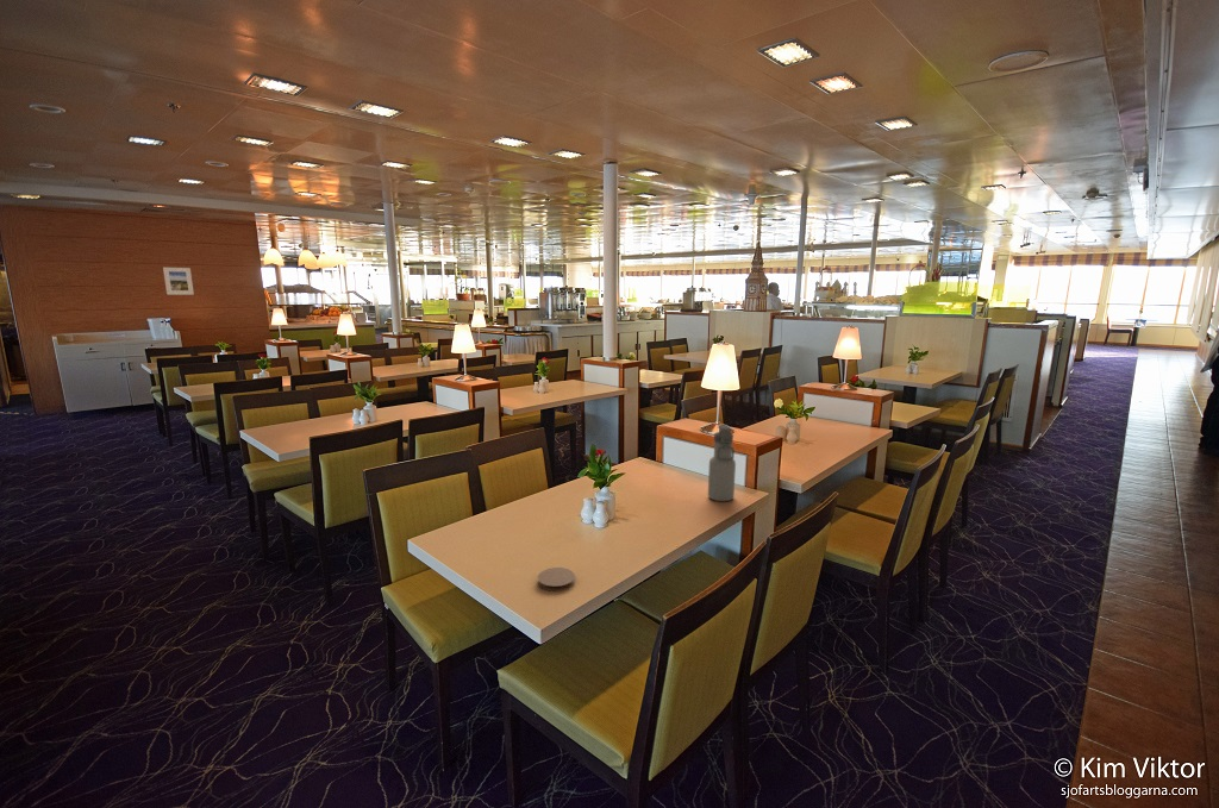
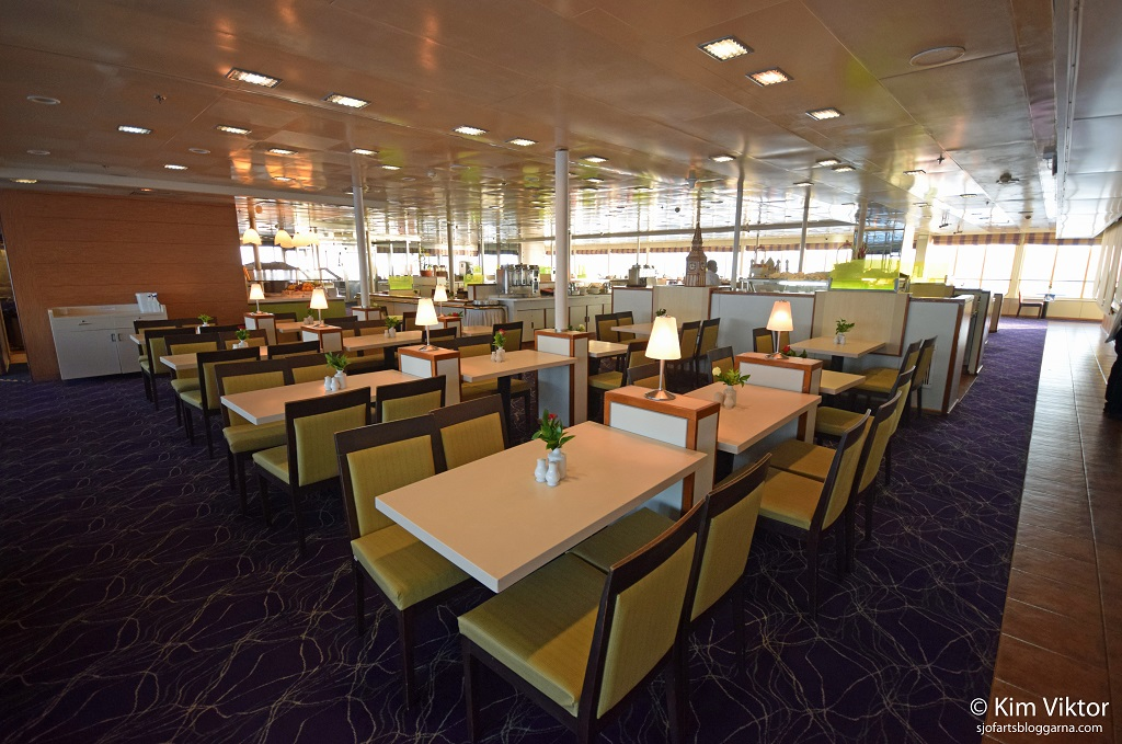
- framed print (179, 281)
- coaster (556, 578)
- water bottle (721, 462)
